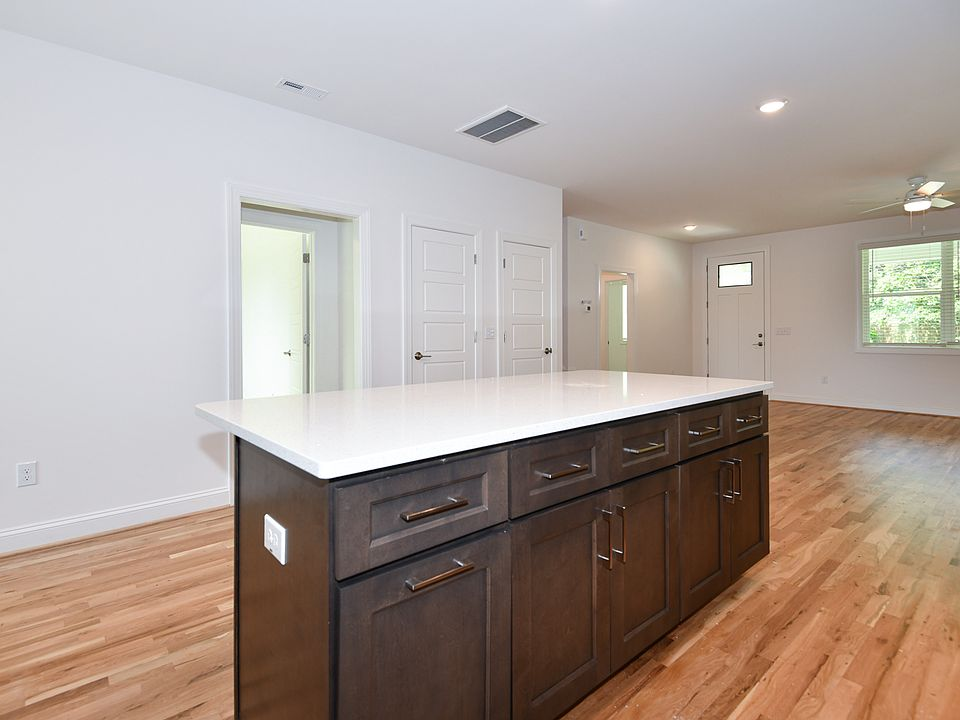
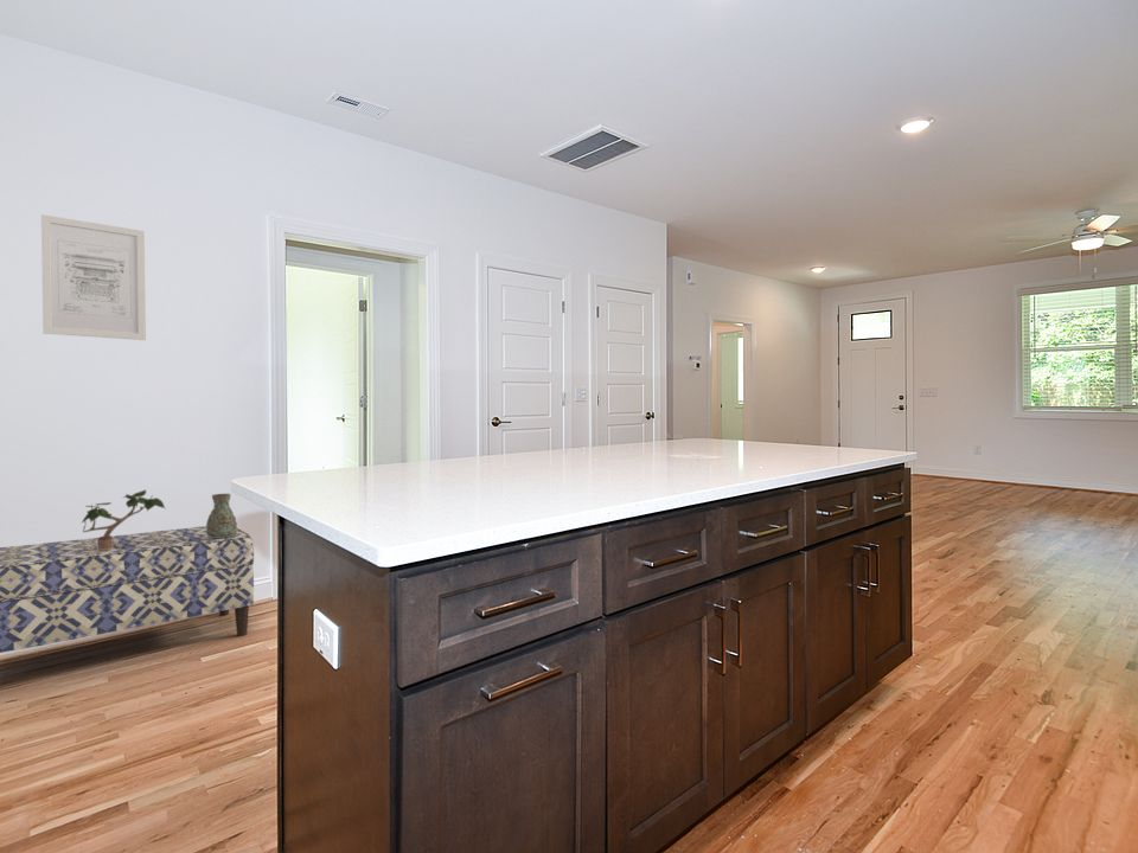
+ bench (117, 596)
+ decorative vase (220, 515)
+ potted plant (126, 518)
+ wall art (95, 280)
